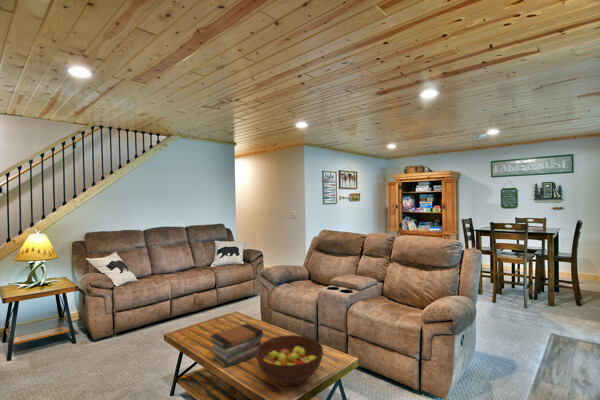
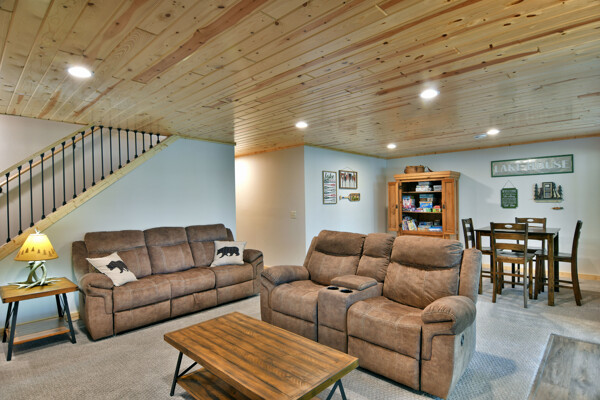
- fruit bowl (290, 364)
- book stack (237, 344)
